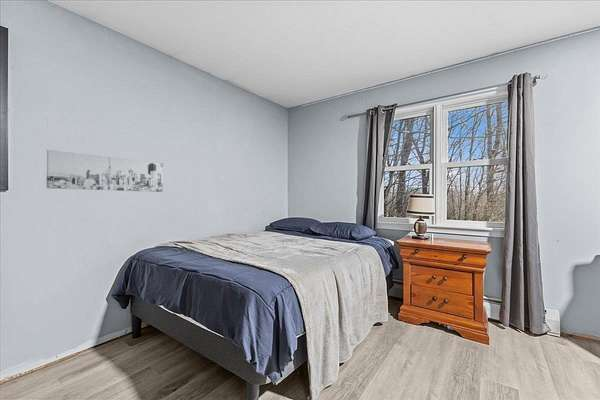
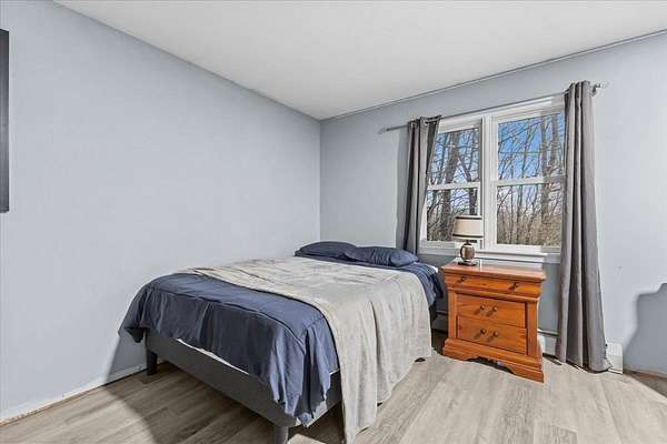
- wall art (113, 174)
